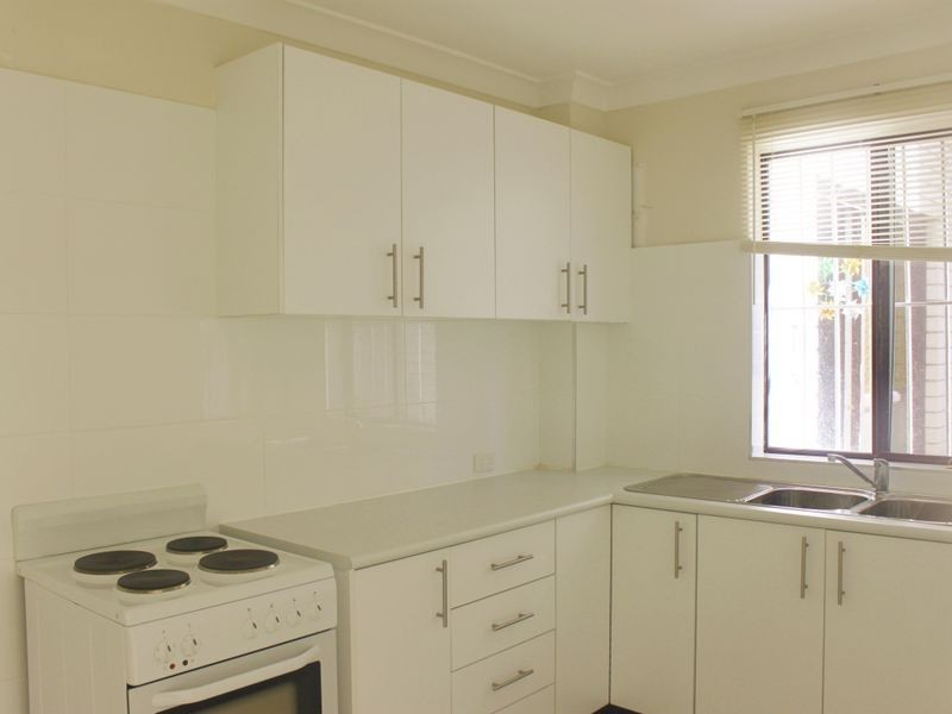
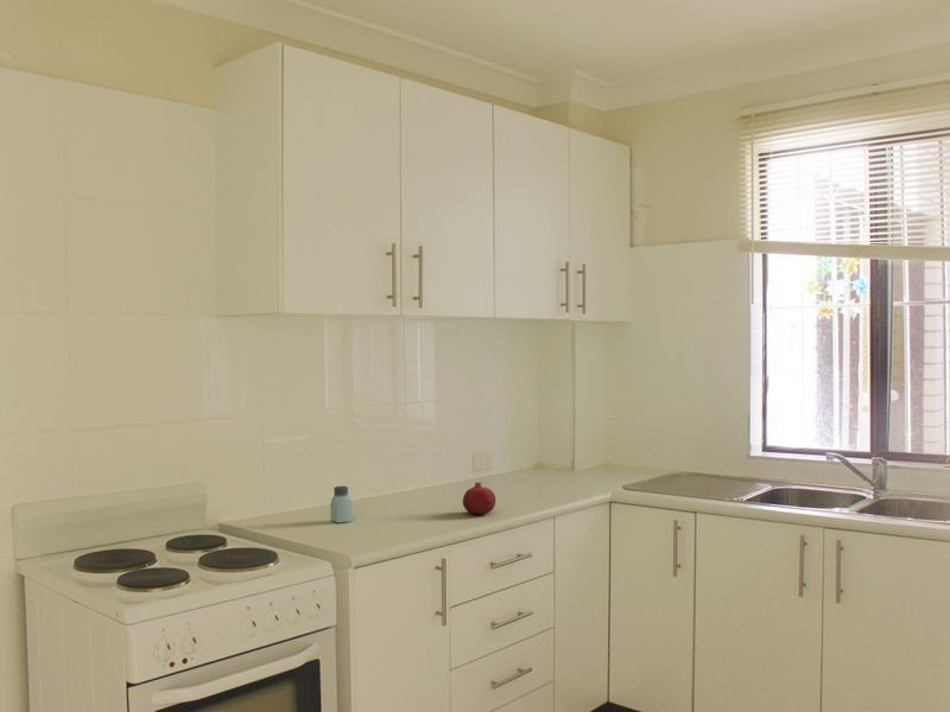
+ fruit (479, 497)
+ saltshaker (341, 503)
